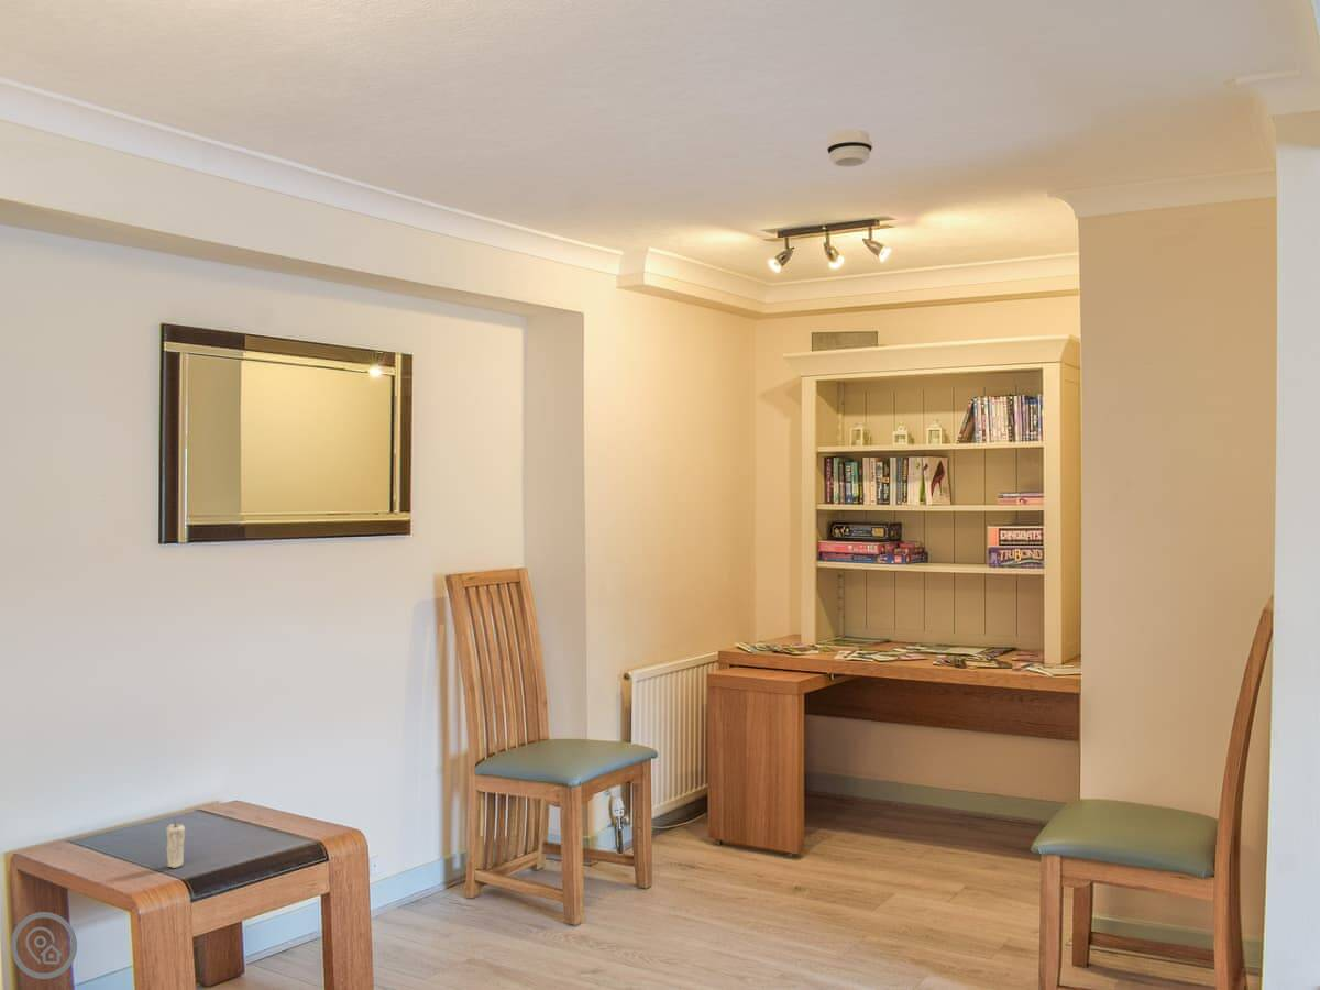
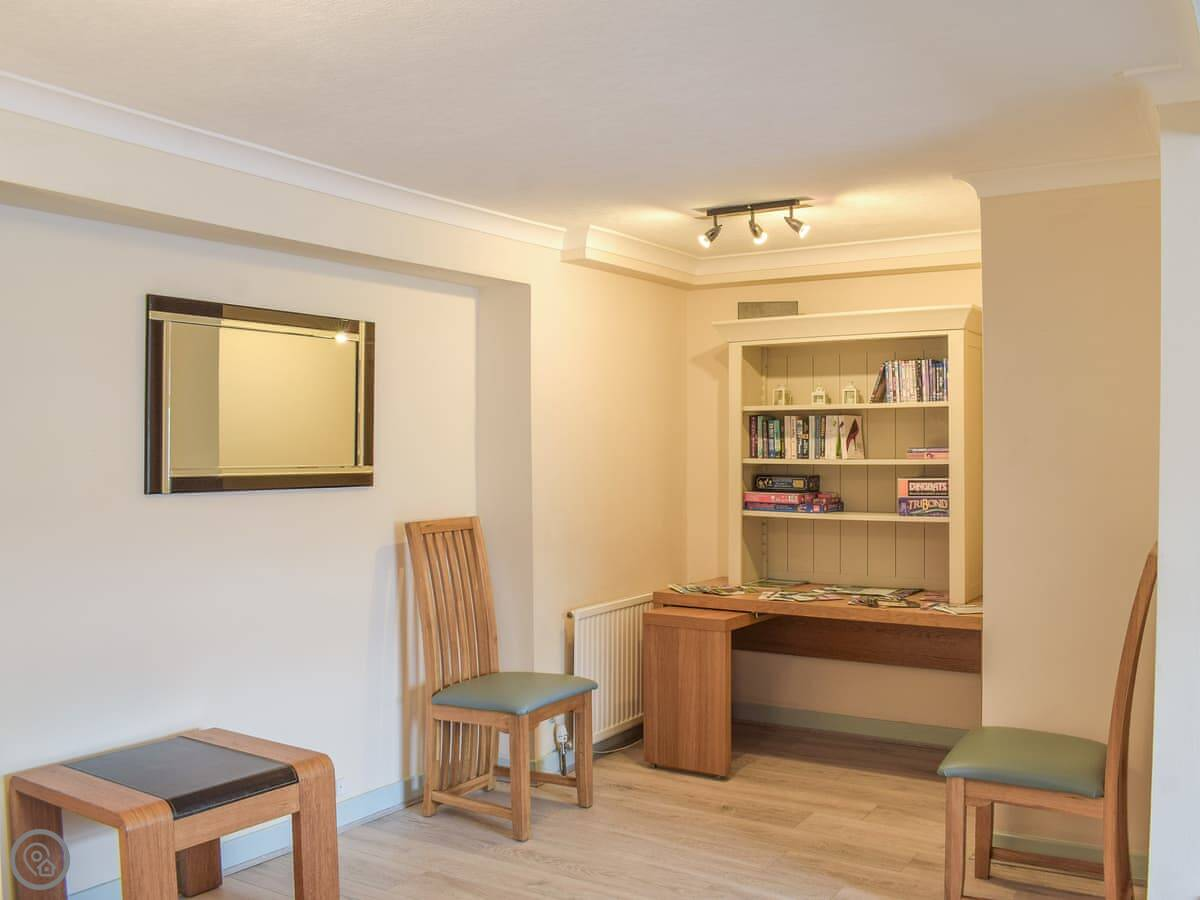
- smoke detector (849, 148)
- candle (175, 840)
